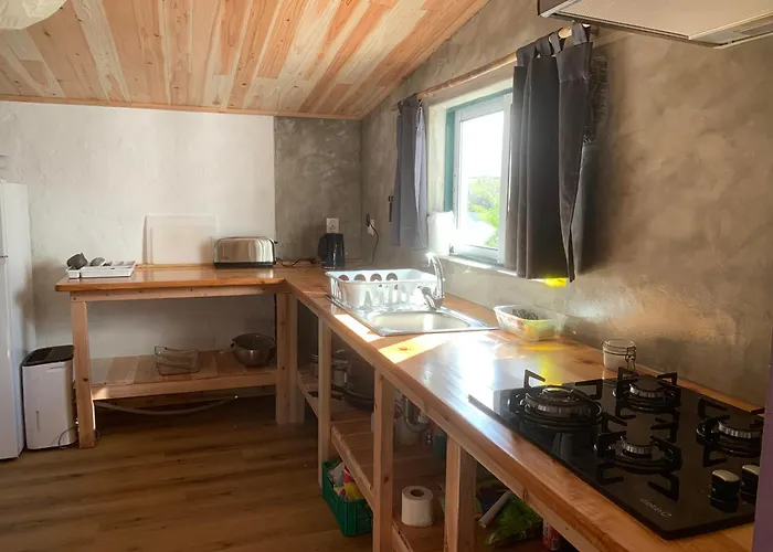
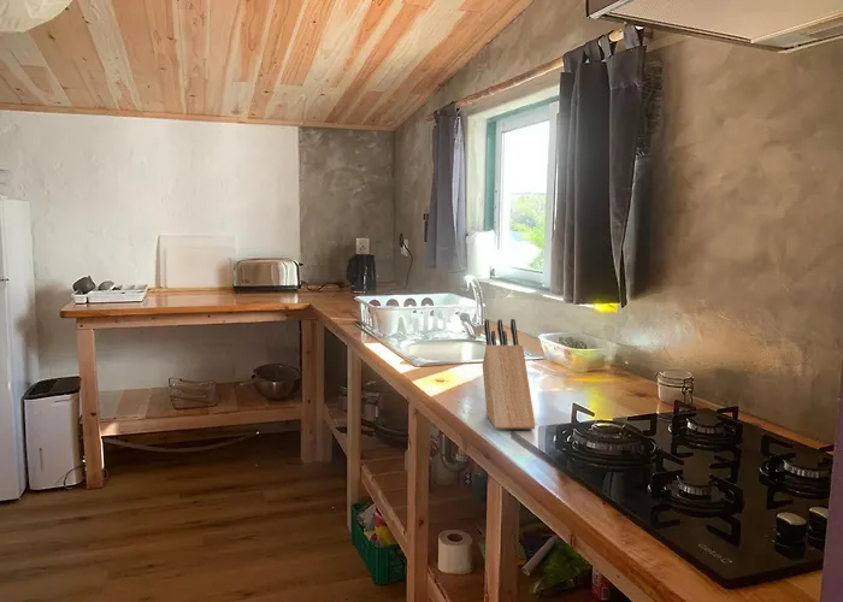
+ knife block (506, 368)
